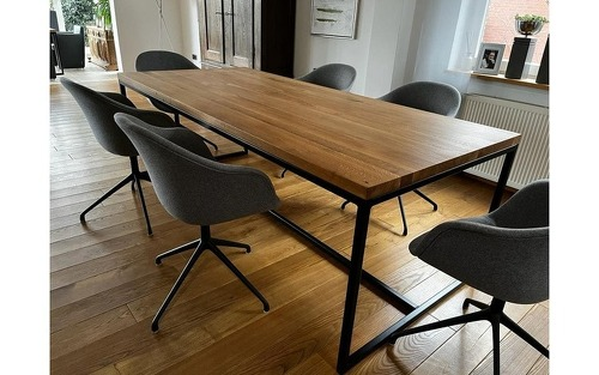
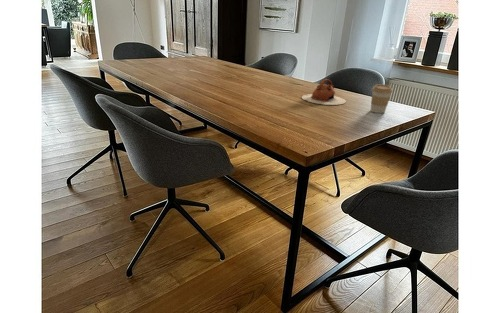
+ coffee cup (380, 98)
+ teapot (324, 89)
